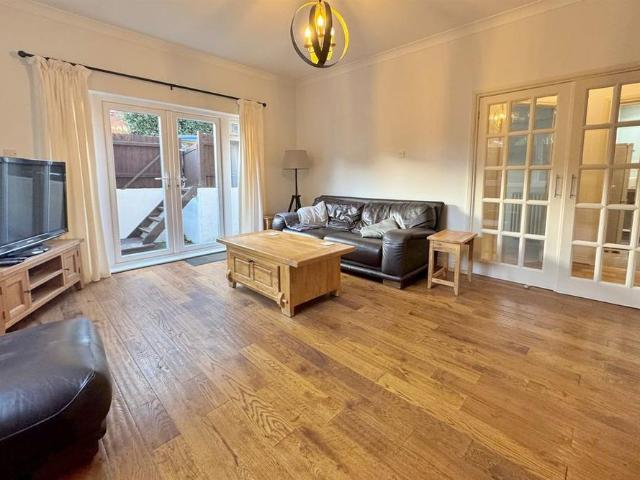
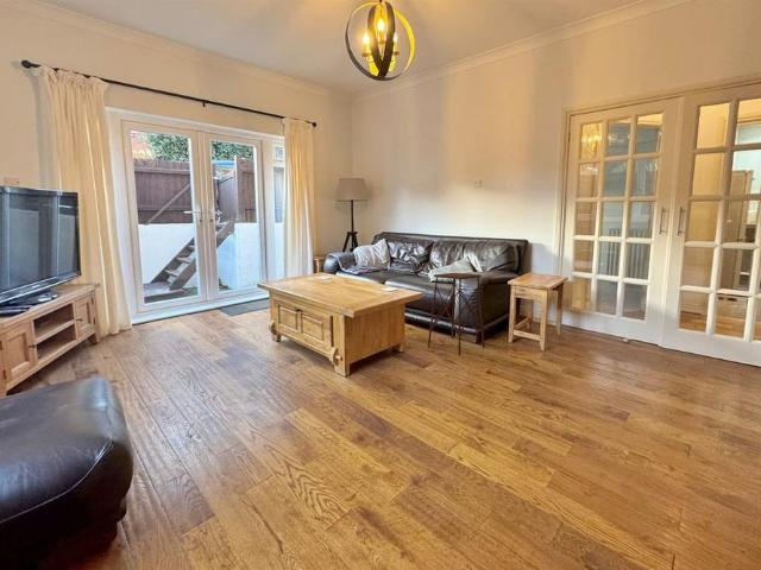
+ side table (459, 311)
